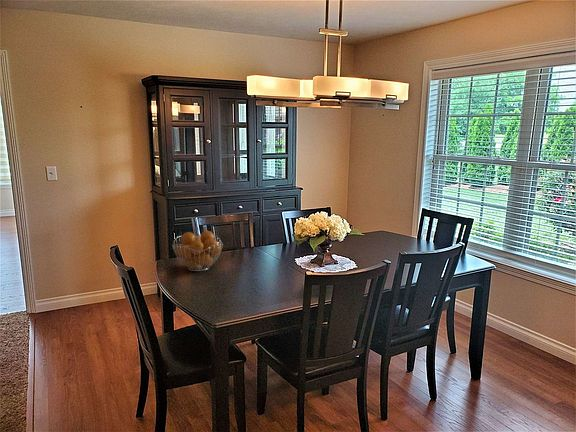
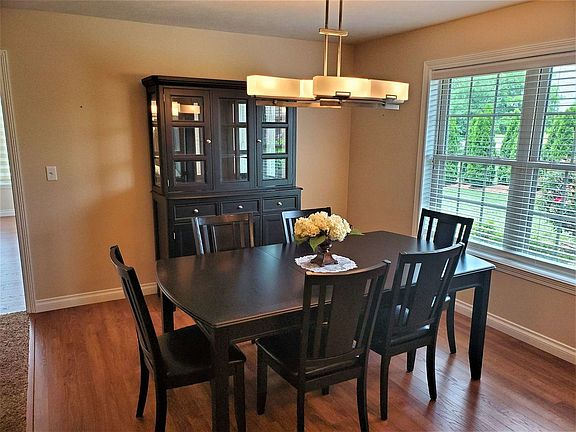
- fruit basket (198, 250)
